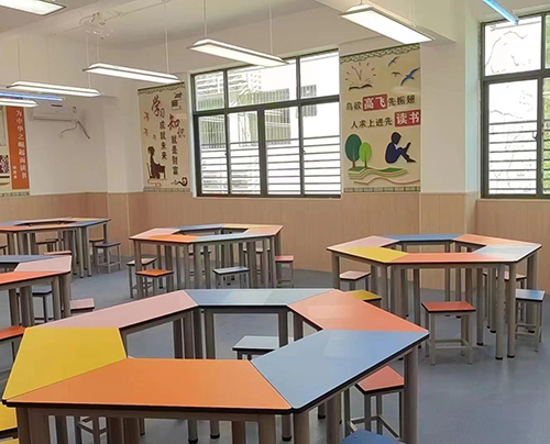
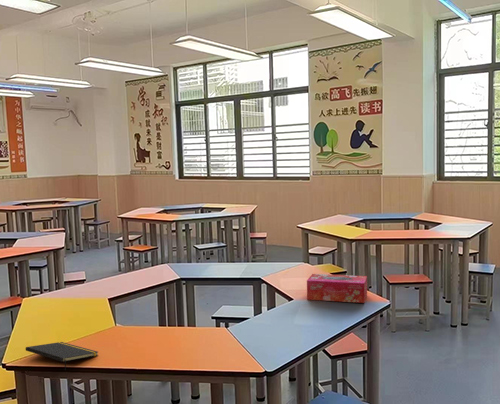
+ tissue box (337, 287)
+ notepad (62, 351)
